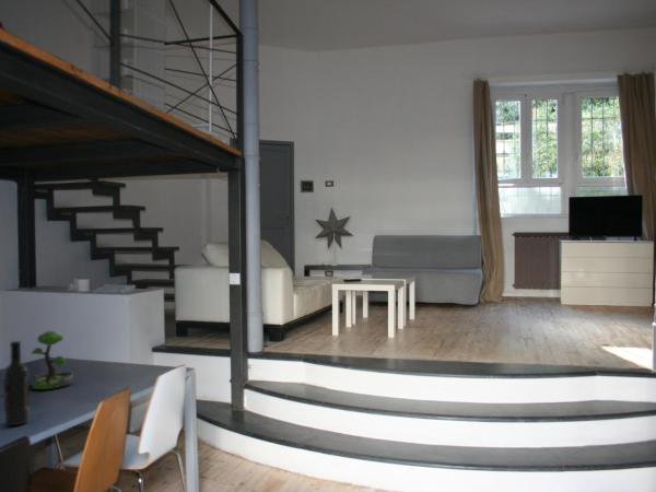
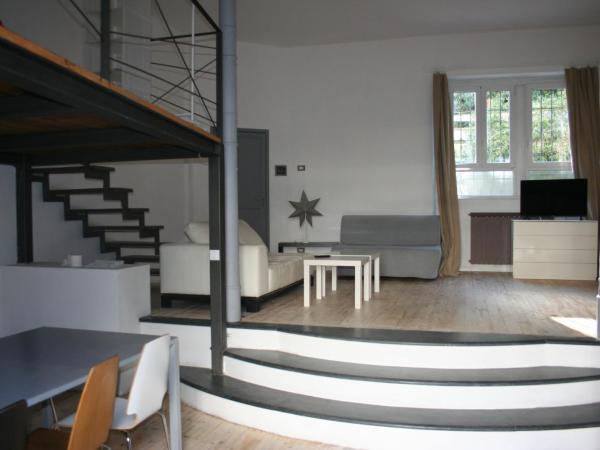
- wine bottle (15, 382)
- plant (52, 360)
